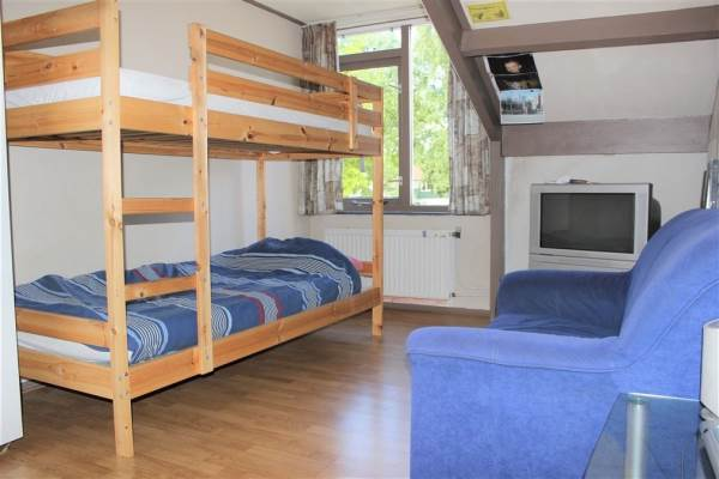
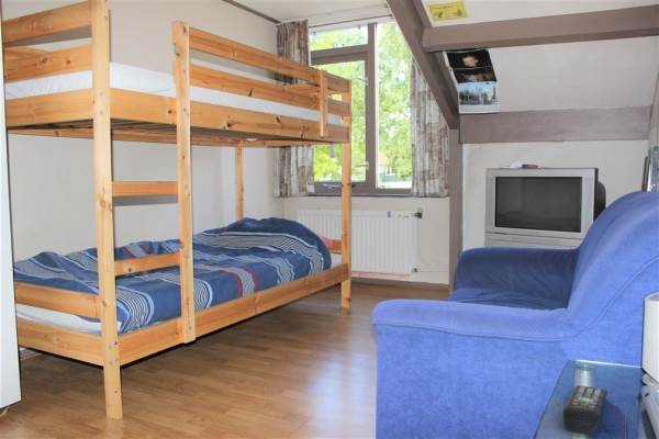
+ remote control (585, 405)
